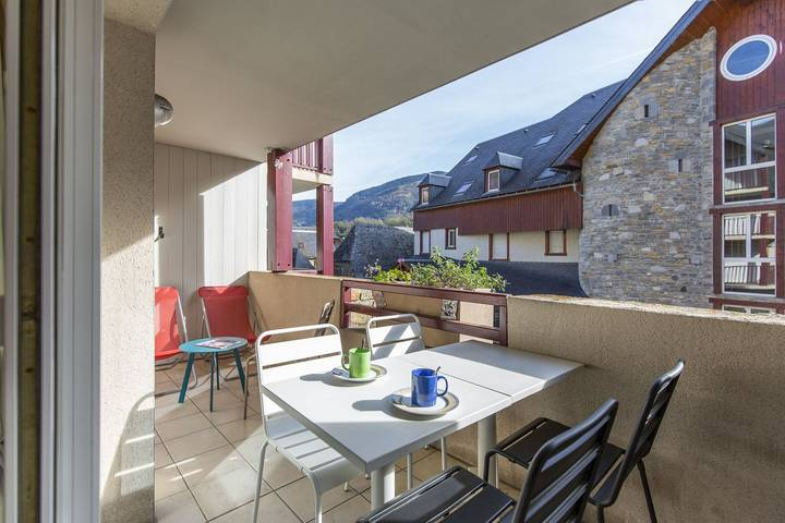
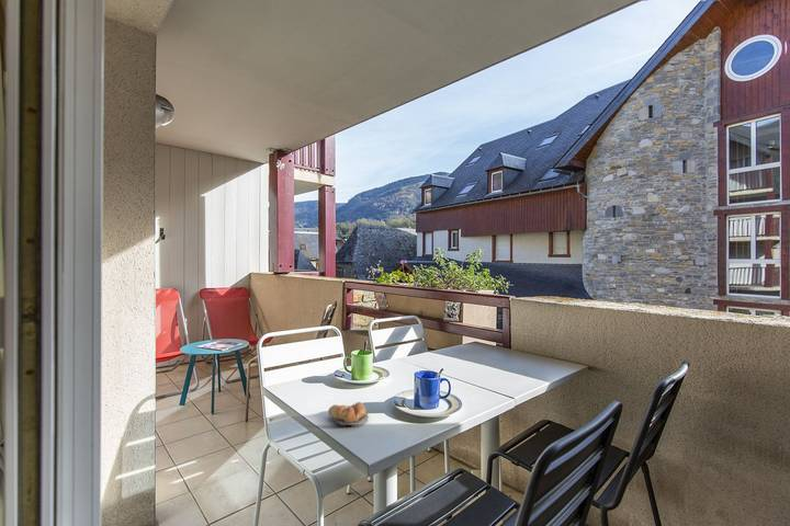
+ crescent roll (348, 410)
